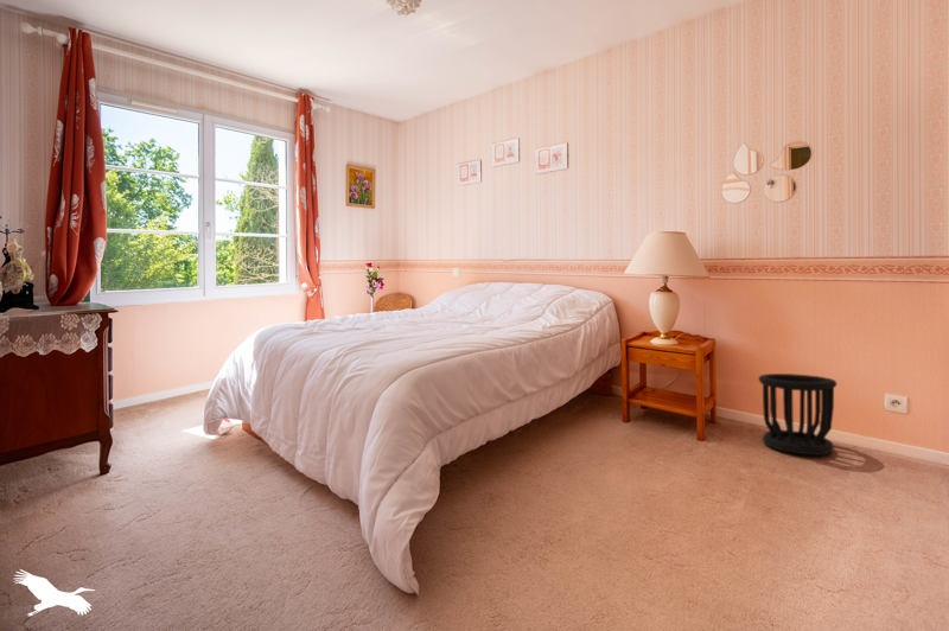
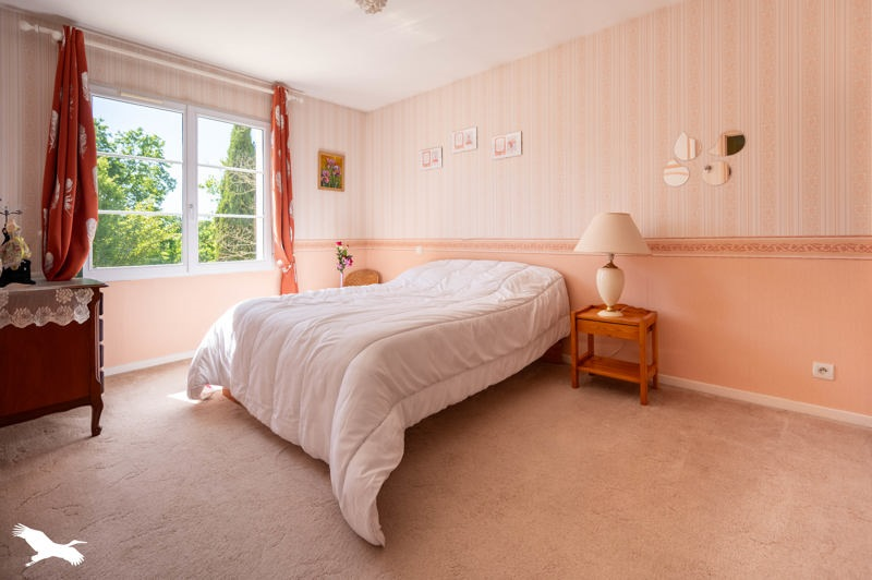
- wastebasket (800, 412)
